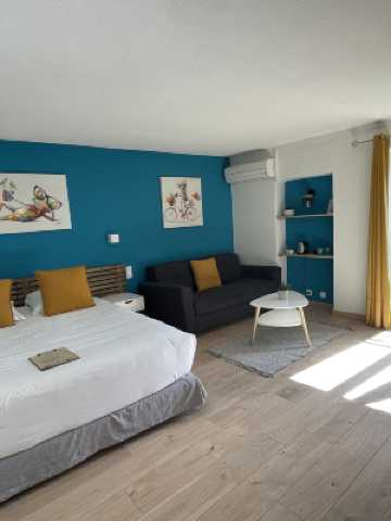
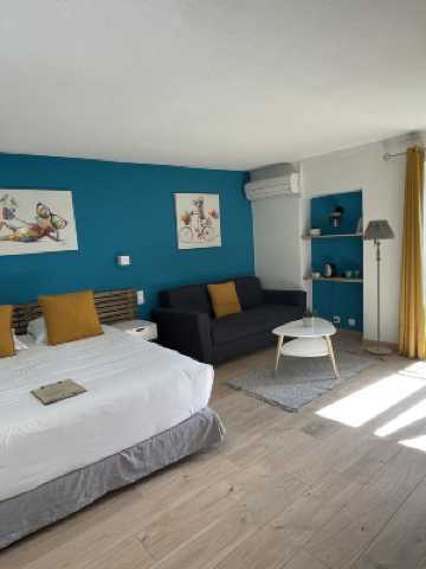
+ floor lamp (377, 287)
